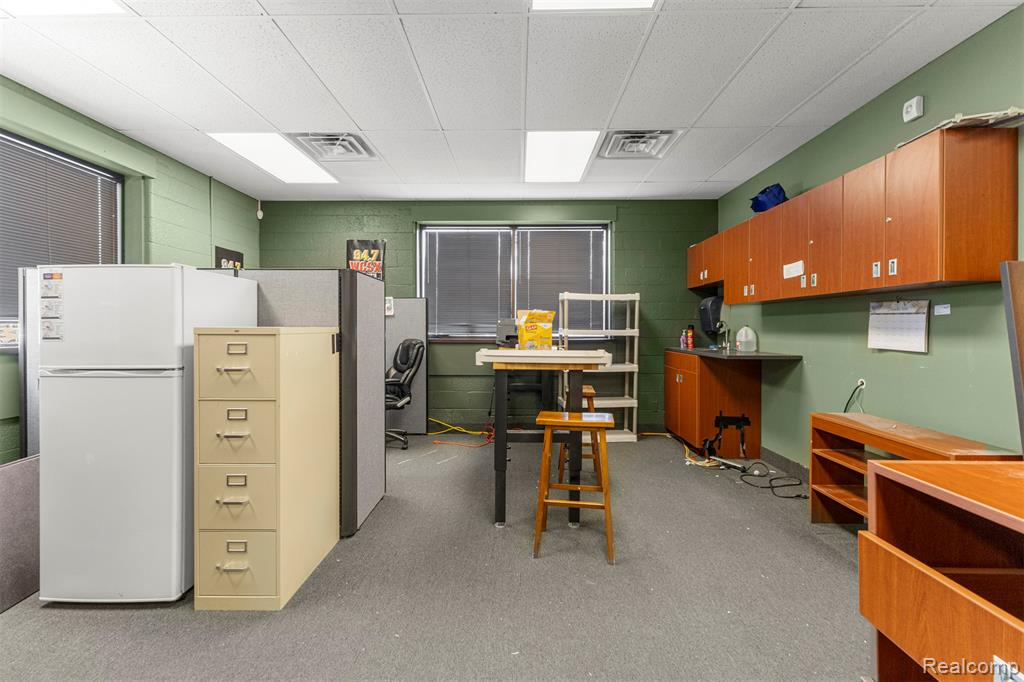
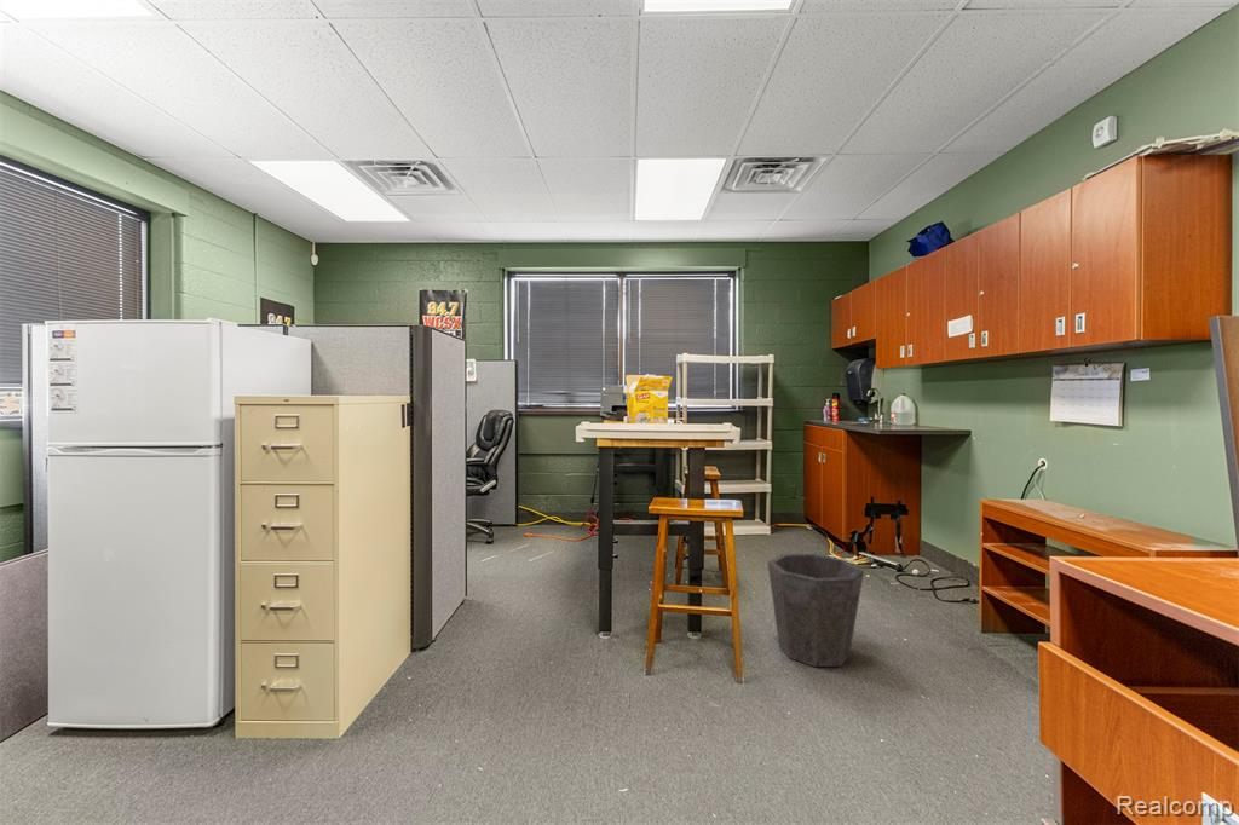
+ waste bin (813, 608)
